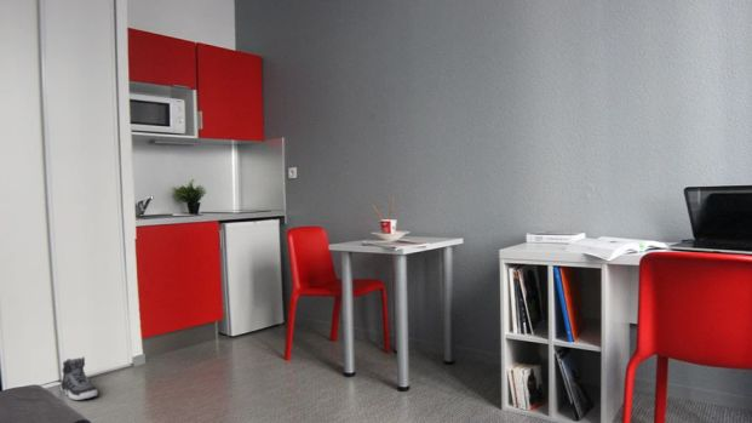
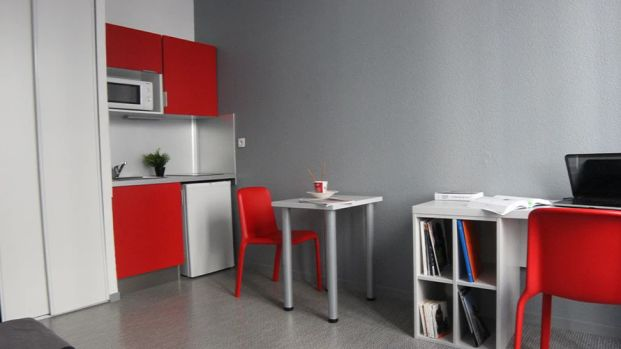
- sneaker (78, 377)
